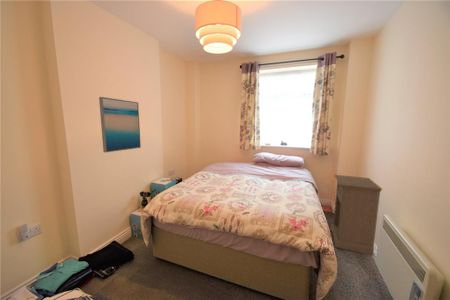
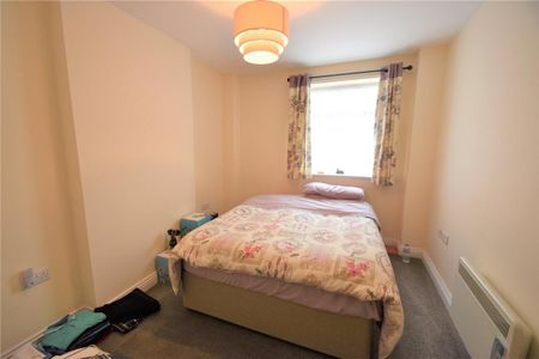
- wall art (122, 125)
- nightstand (352, 211)
